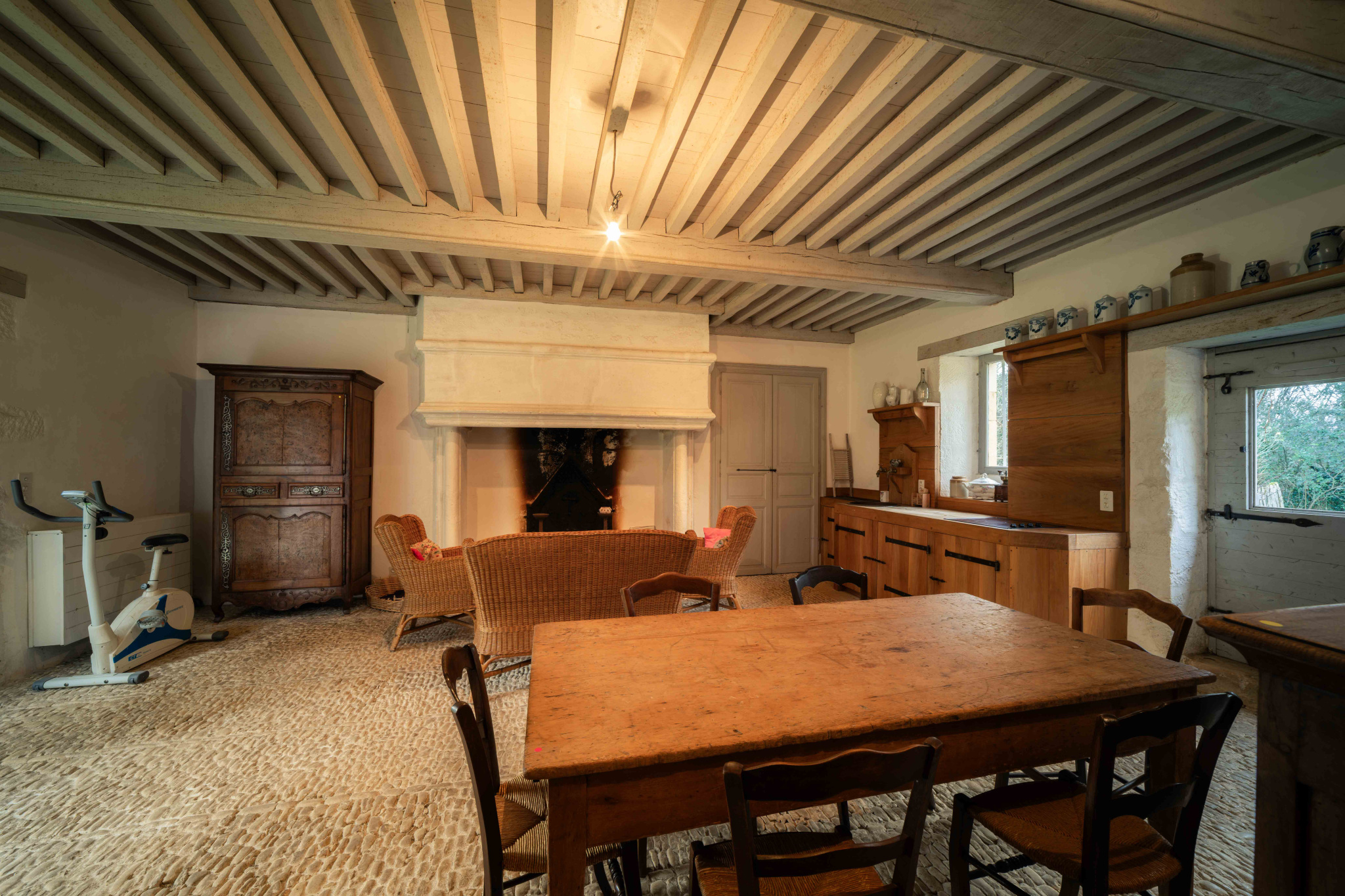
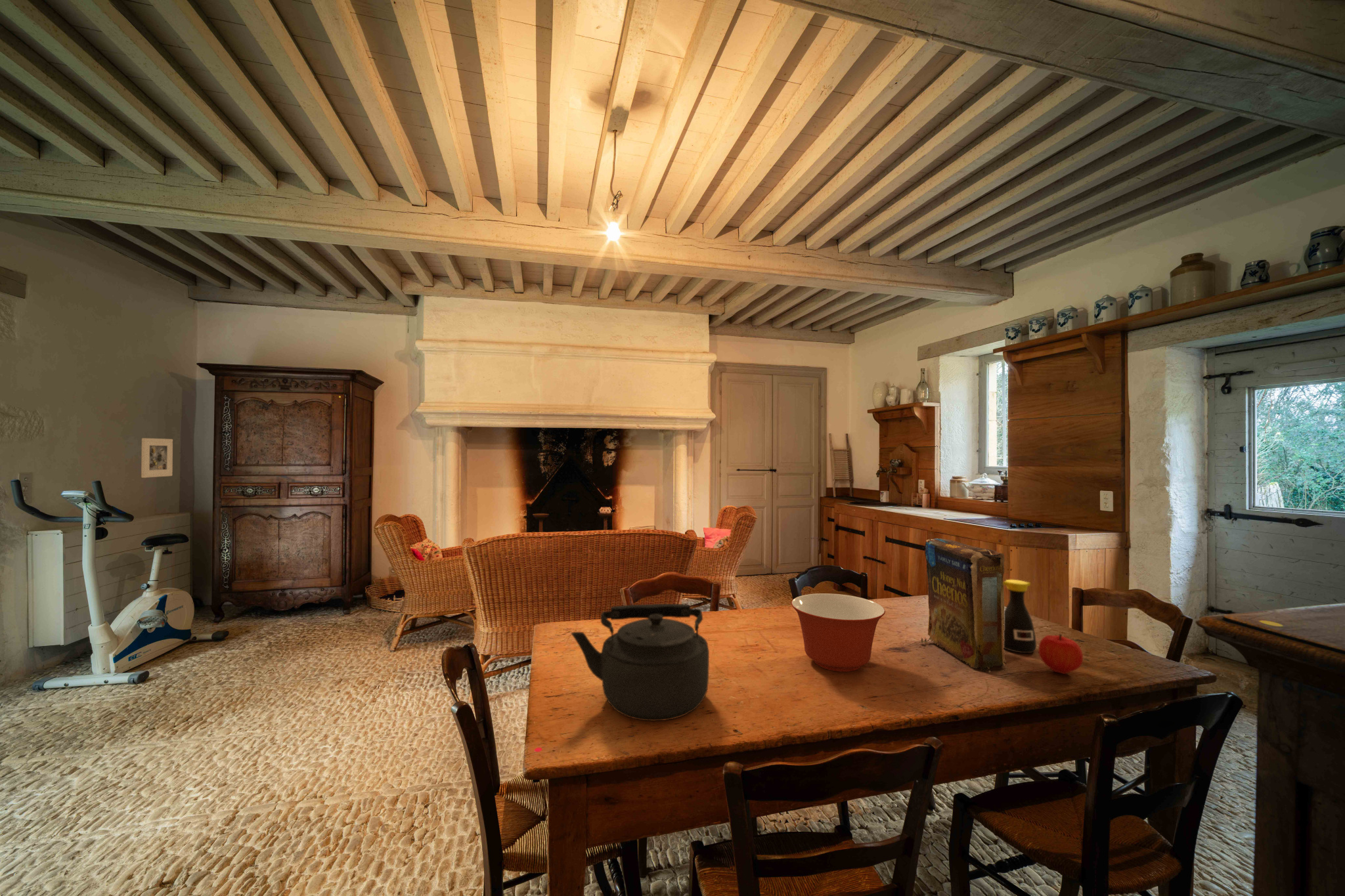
+ cereal box (956, 599)
+ mixing bowl (837, 633)
+ bottle (1017, 614)
+ kettle (651, 656)
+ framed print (158, 458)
+ fruit (1060, 652)
